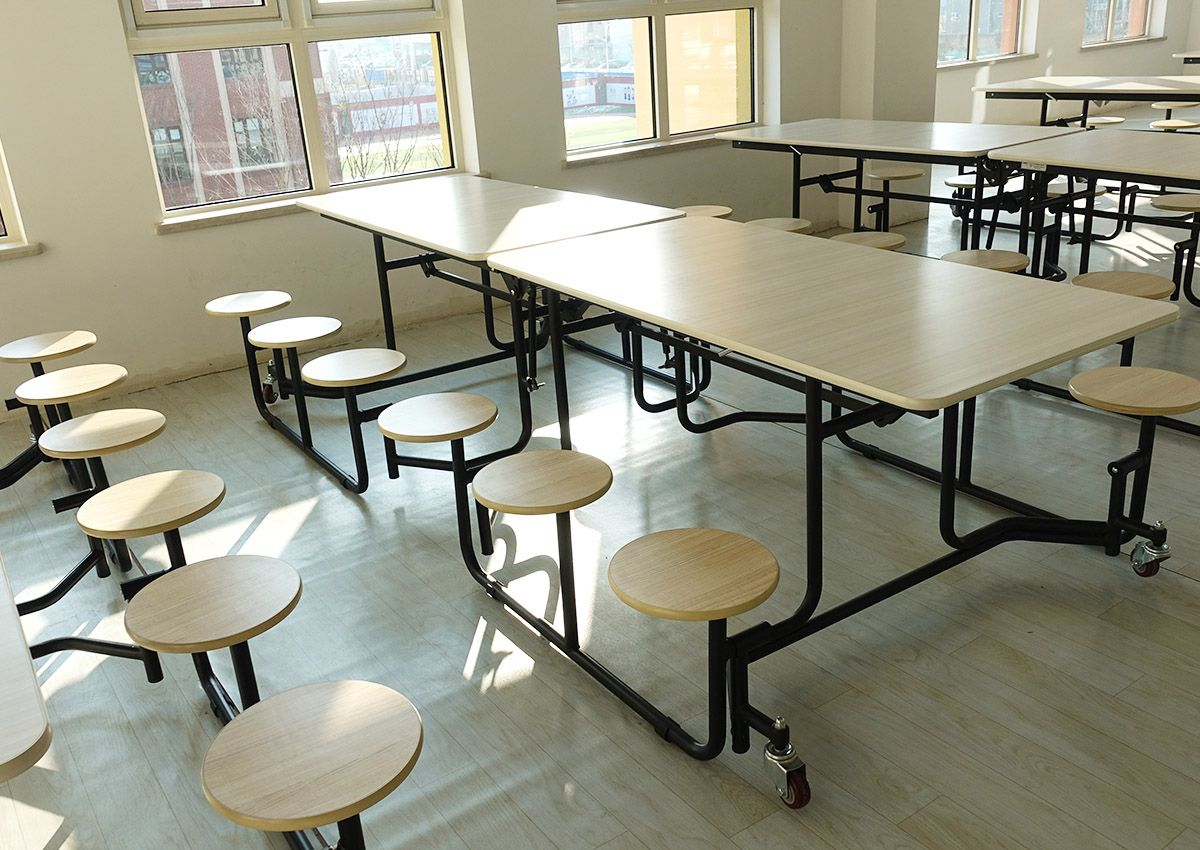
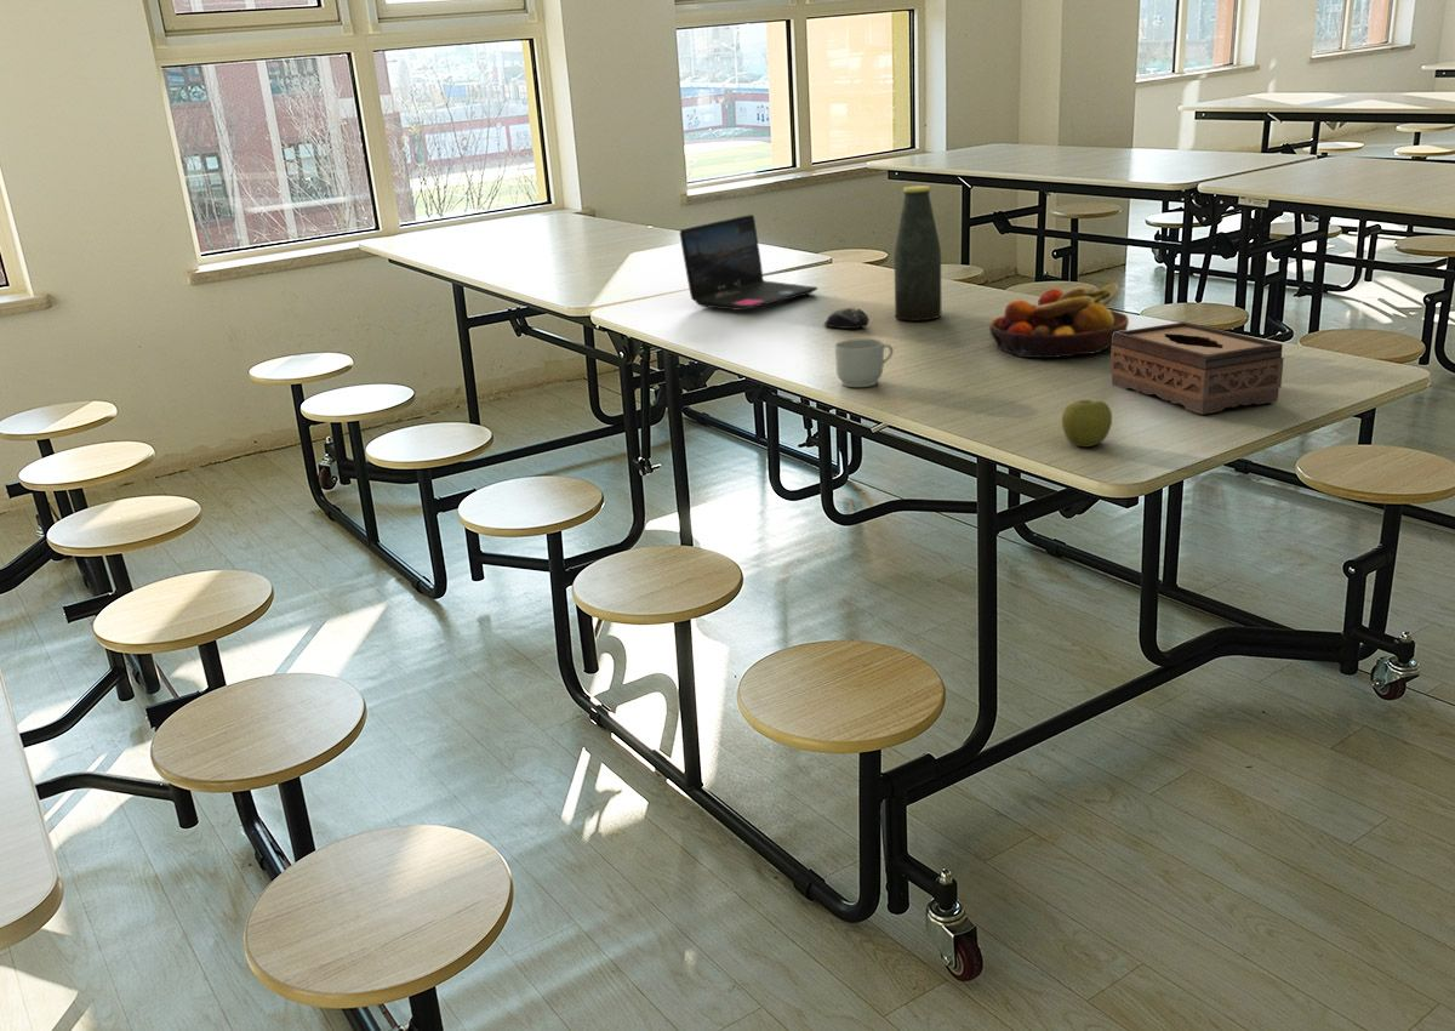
+ laptop (749, 261)
+ computer mouse (846, 317)
+ bottle (917, 252)
+ apple (1086, 421)
+ mug (866, 361)
+ tissue box (1192, 365)
+ fruit bowl (1059, 314)
